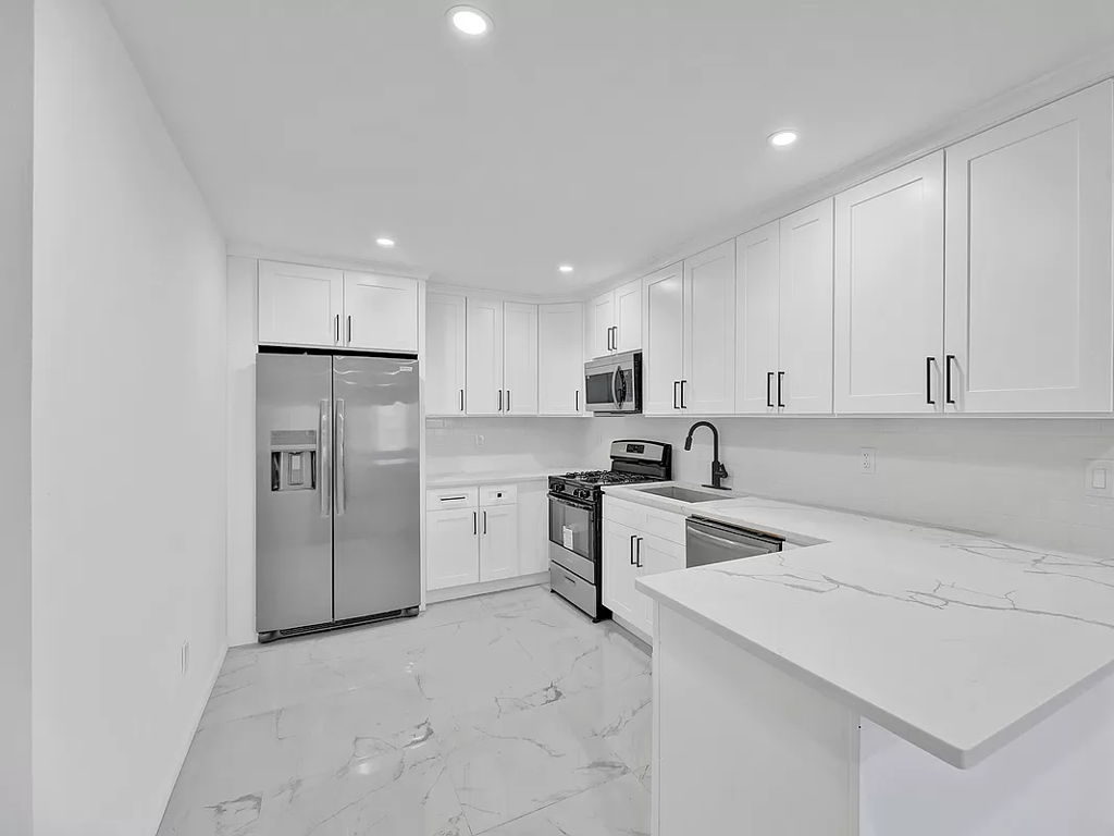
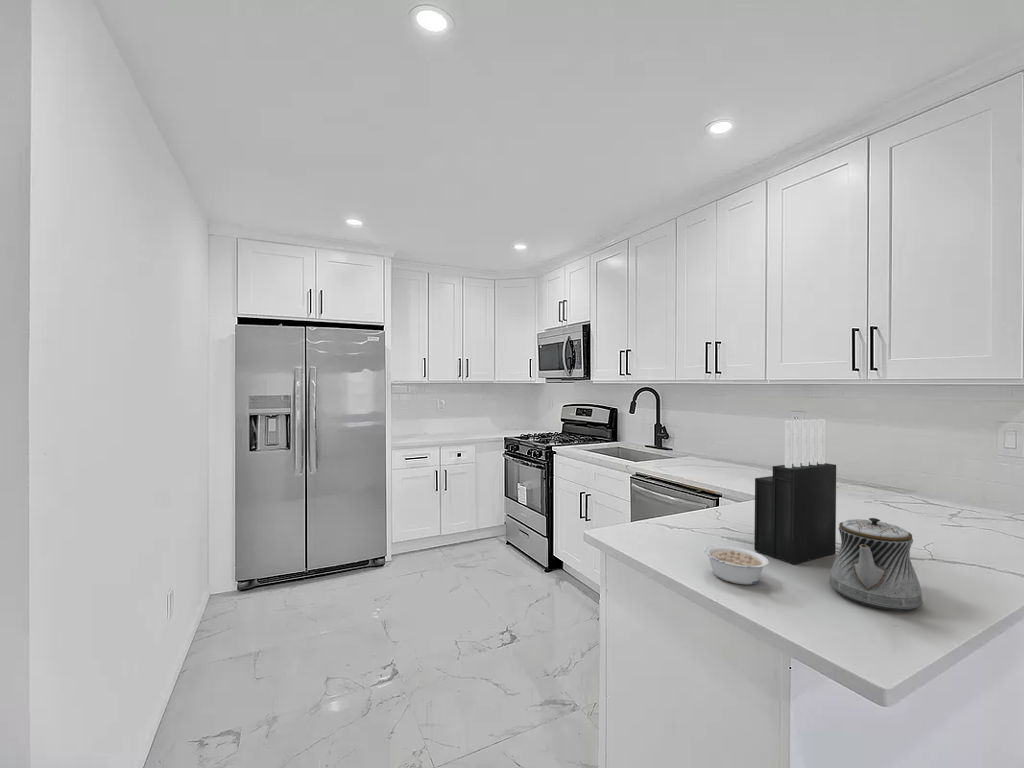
+ legume (737, 564)
+ knife block (791, 484)
+ teapot (873, 557)
